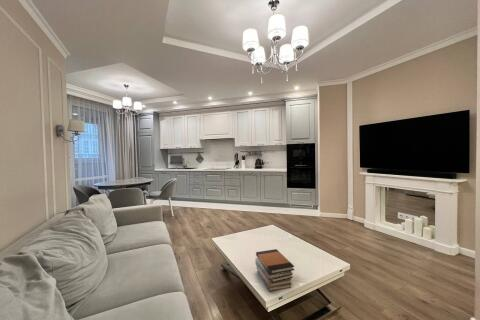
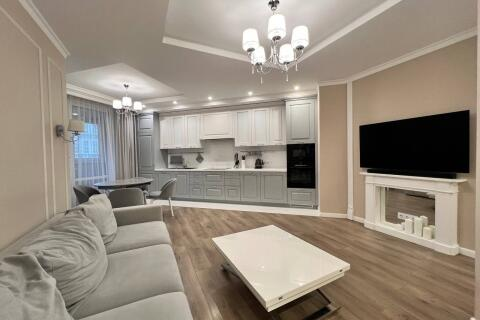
- book stack (273, 268)
